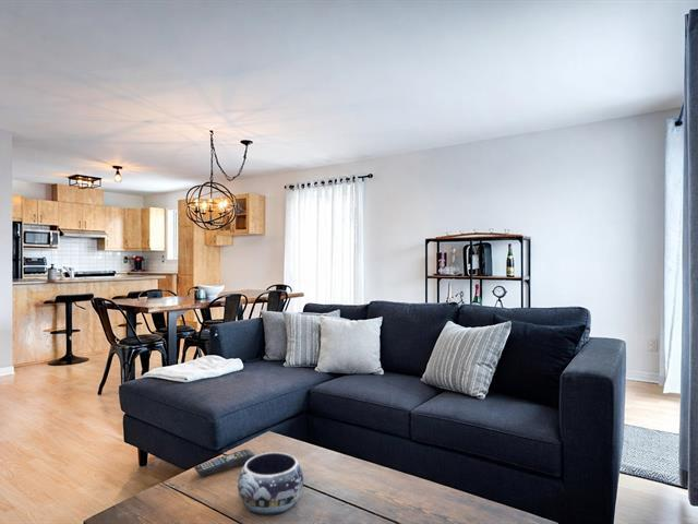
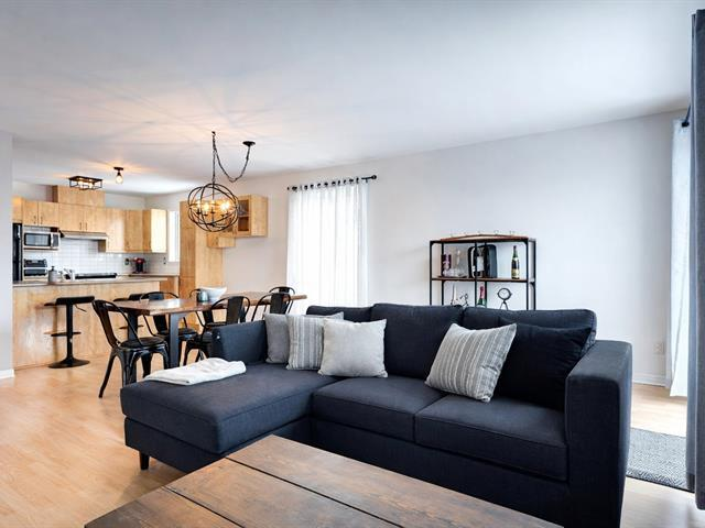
- decorative bowl (270, 481)
- remote control (227, 462)
